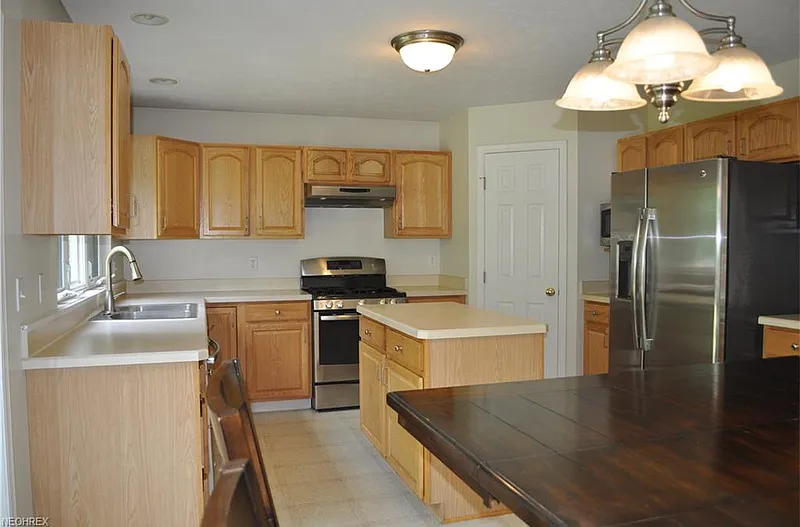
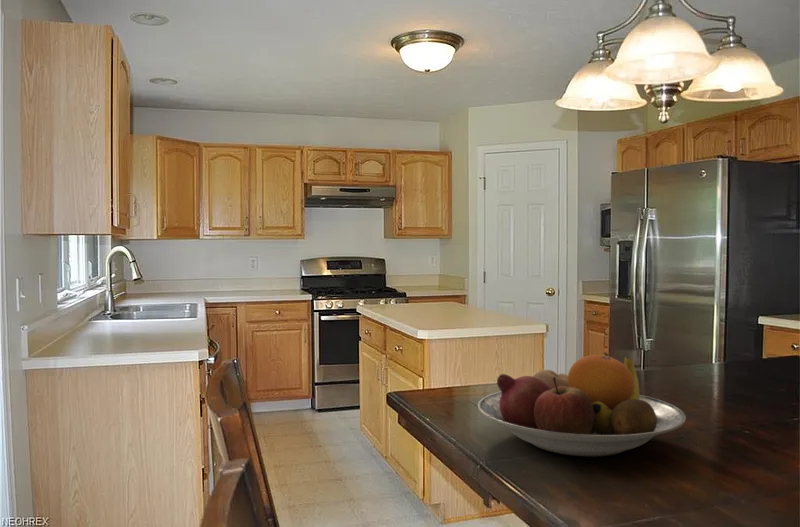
+ fruit bowl (577, 399)
